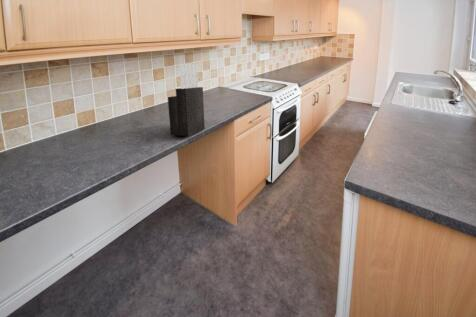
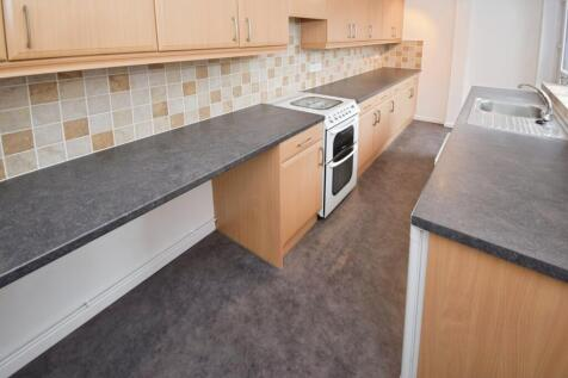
- knife block (184, 99)
